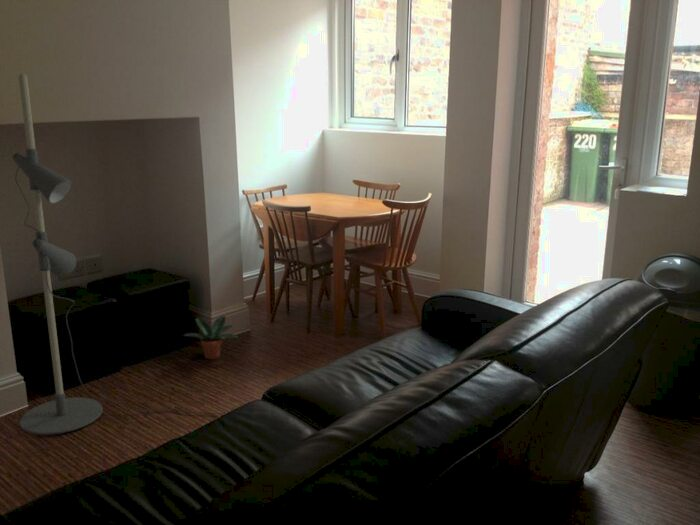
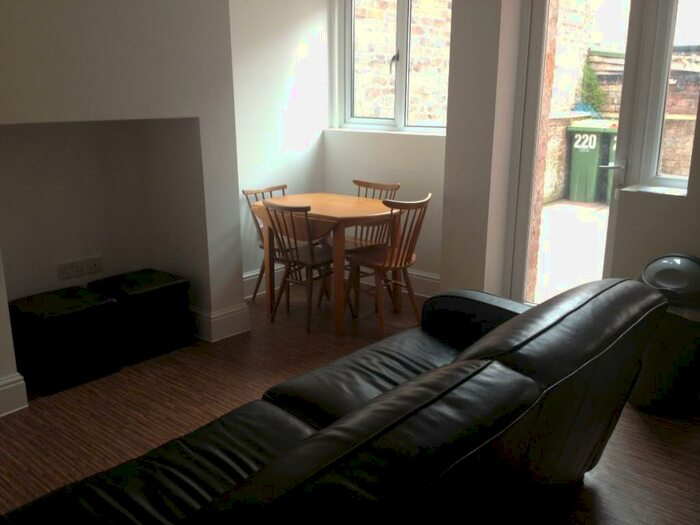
- floor lamp (75, 258)
- potted plant (211, 335)
